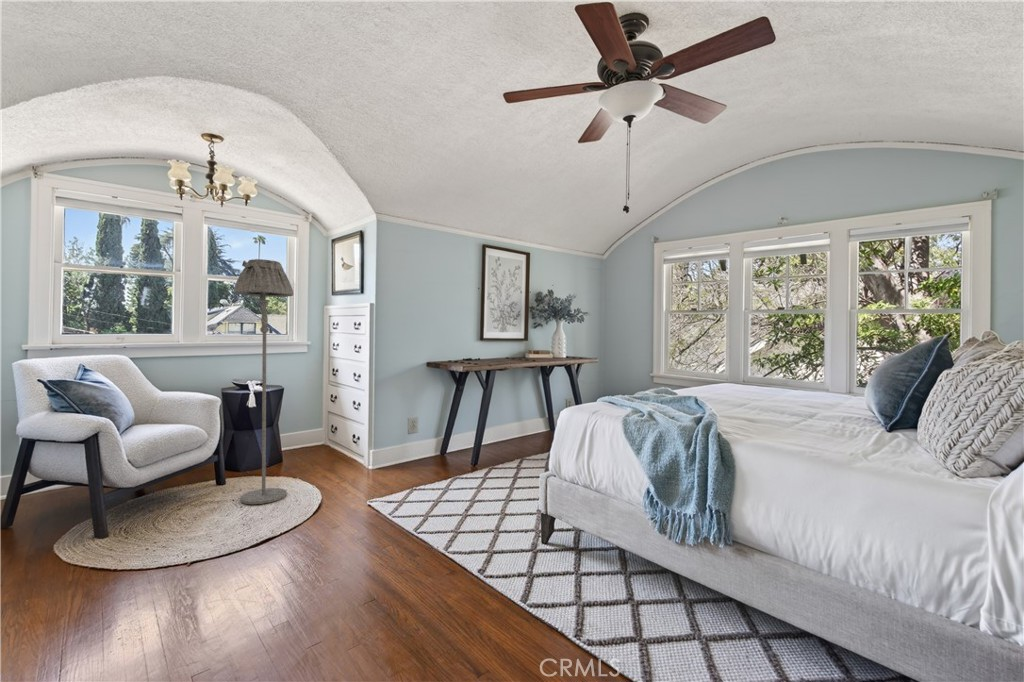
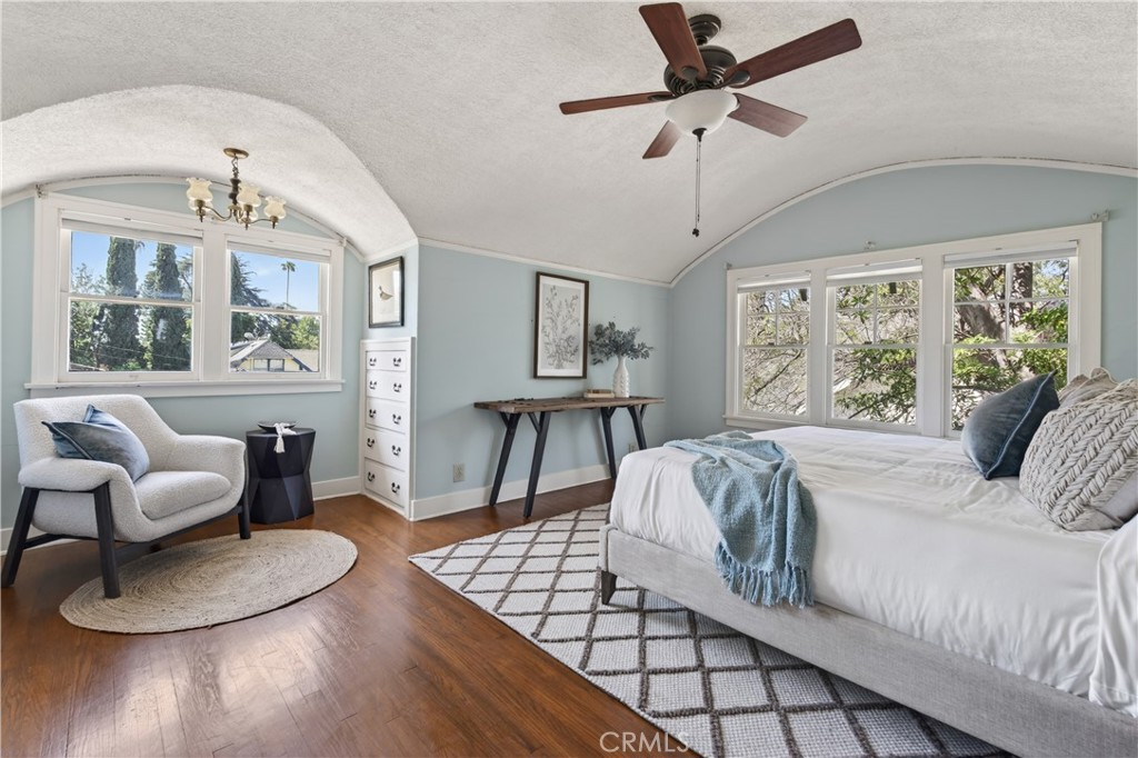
- floor lamp (264, 379)
